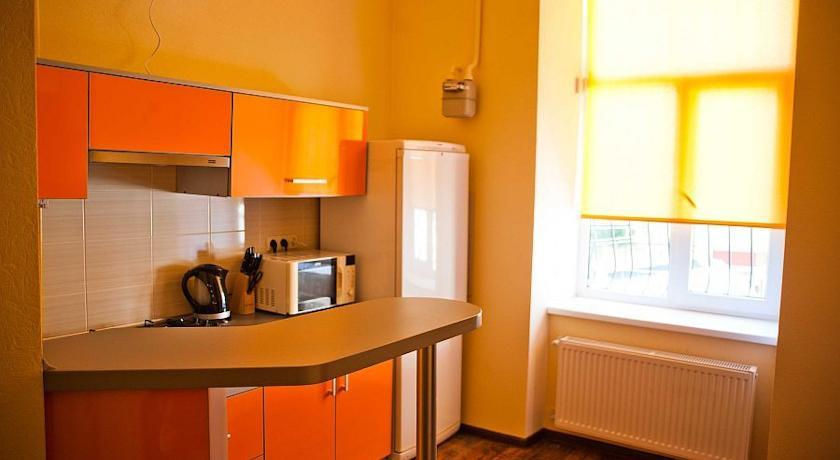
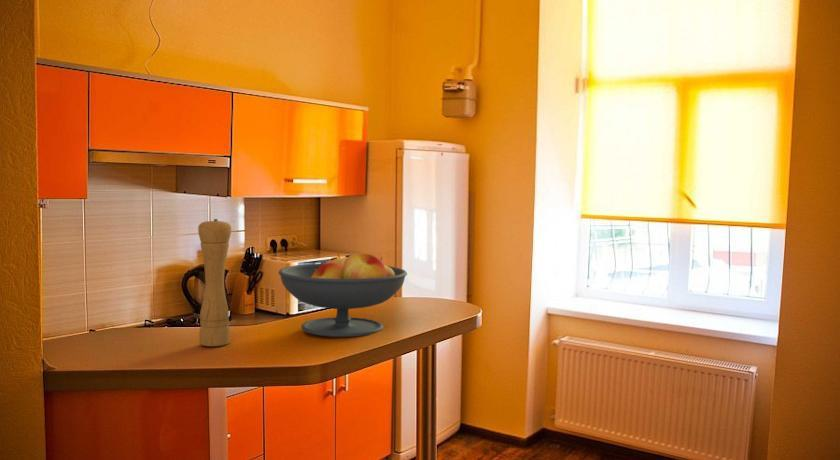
+ pepper mill (214, 281)
+ fruit bowl (343, 289)
